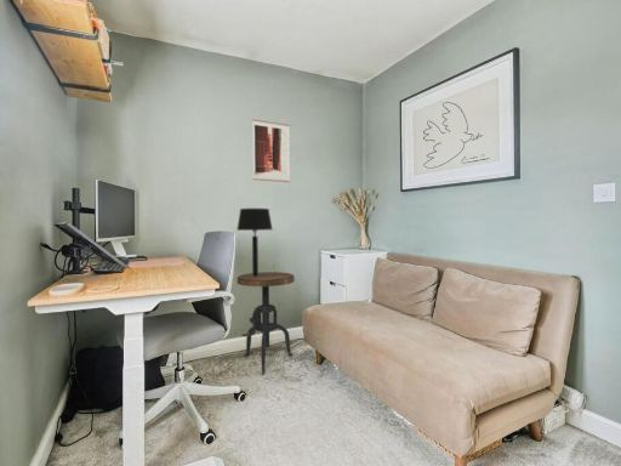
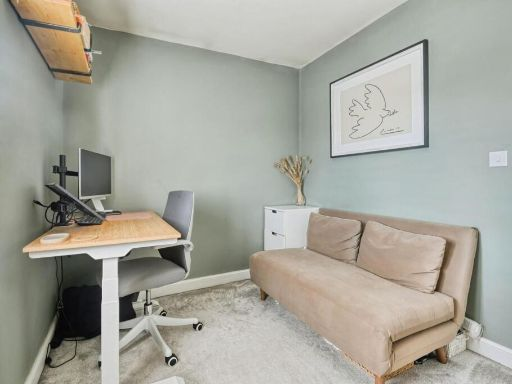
- side table (267, 318)
- wall art (272, 150)
- table lamp (255, 241)
